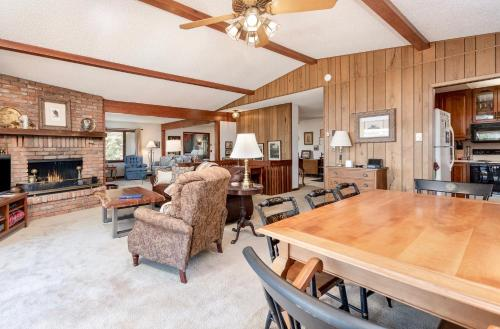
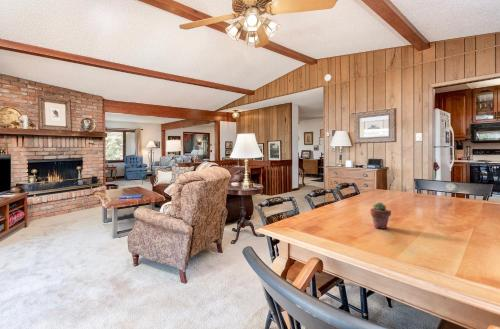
+ potted succulent (380, 214)
